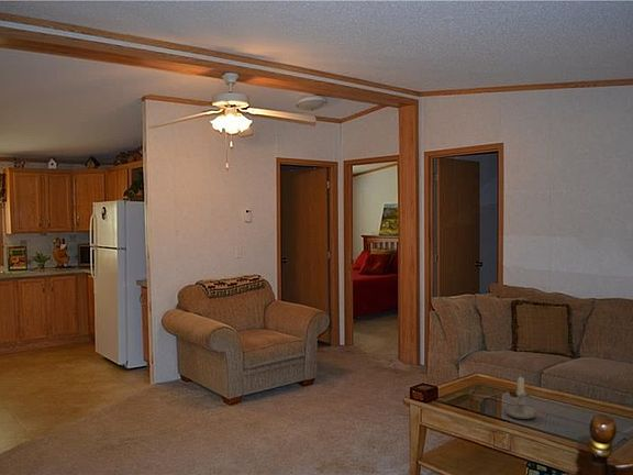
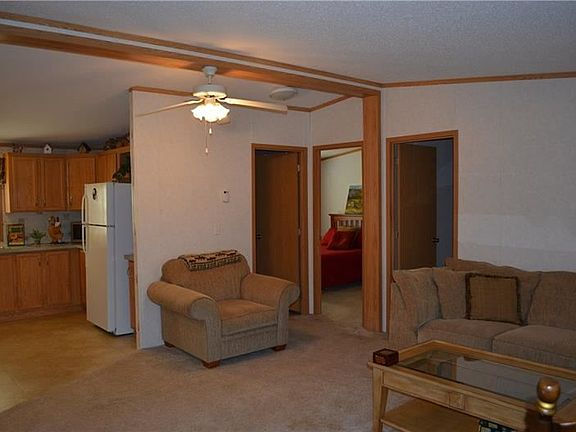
- candle (521, 396)
